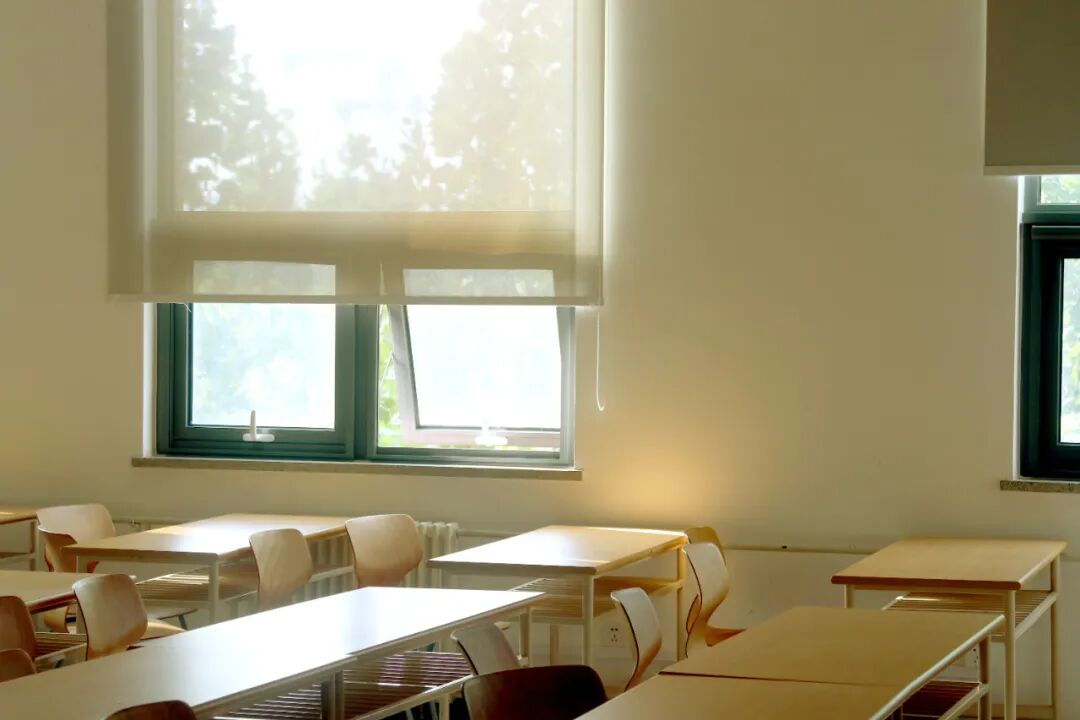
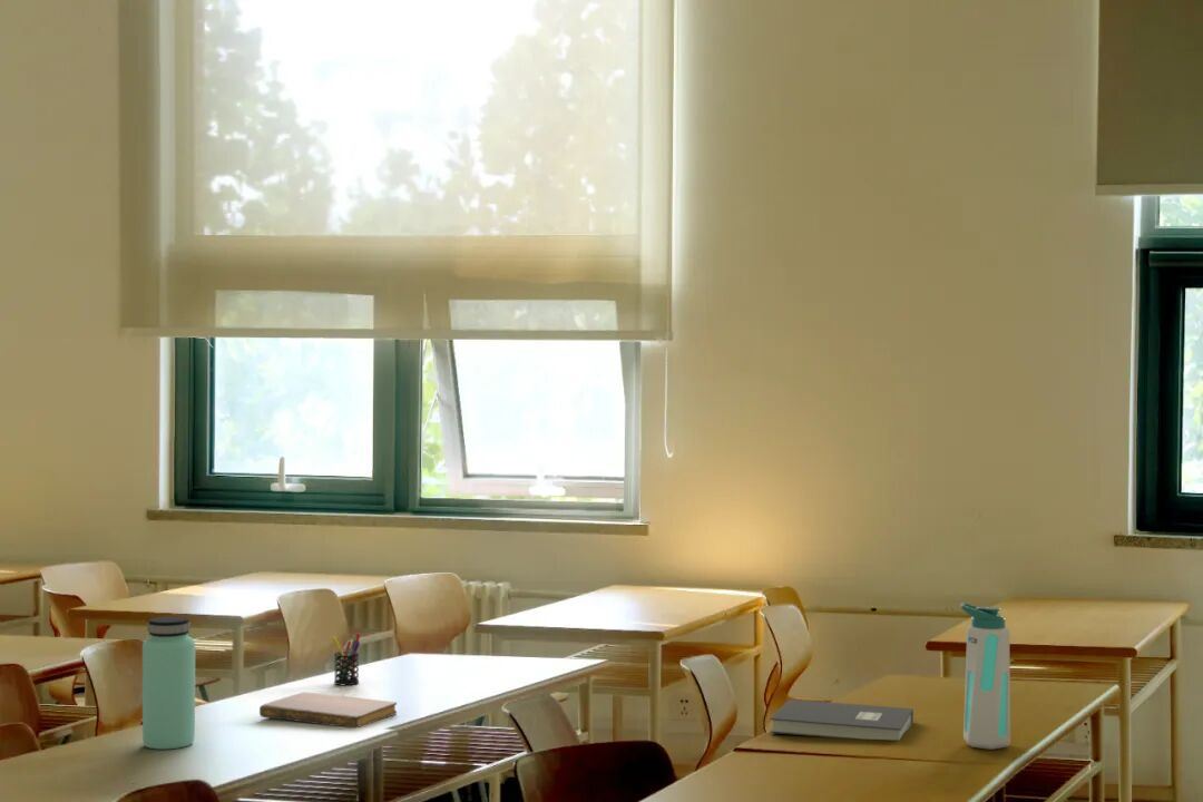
+ water bottle (984, 674)
+ book (842, 720)
+ notebook (329, 708)
+ bottle (168, 681)
+ pen holder (349, 657)
